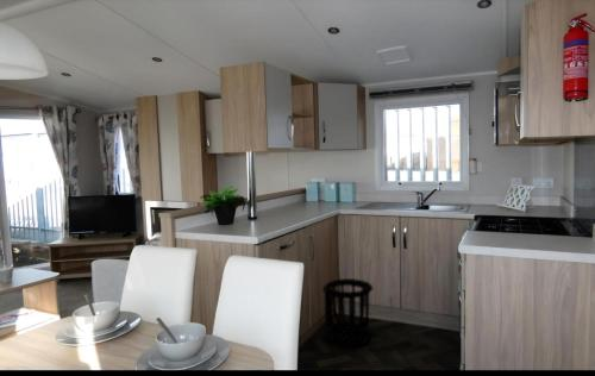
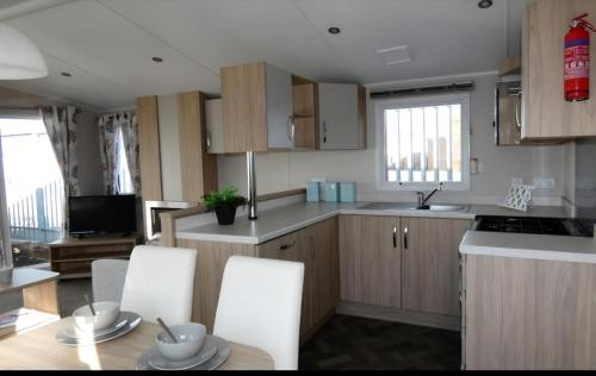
- wastebasket (349, 311)
